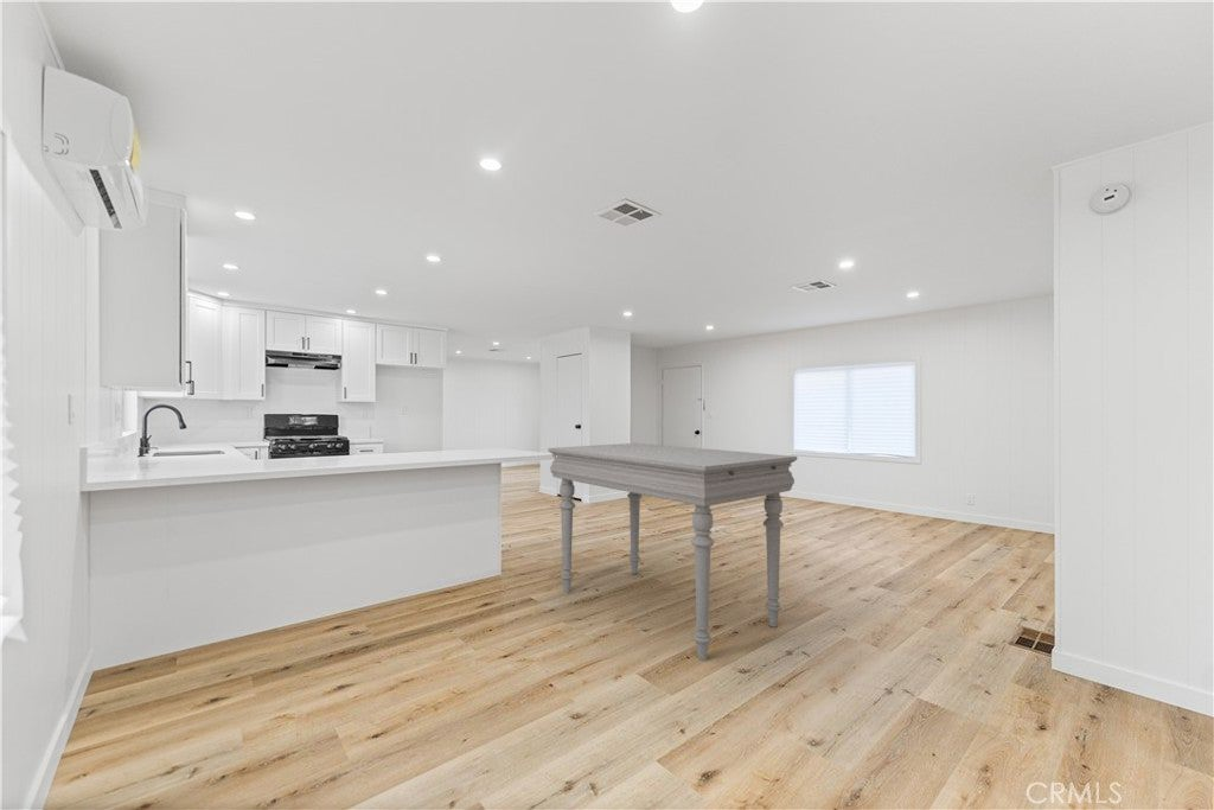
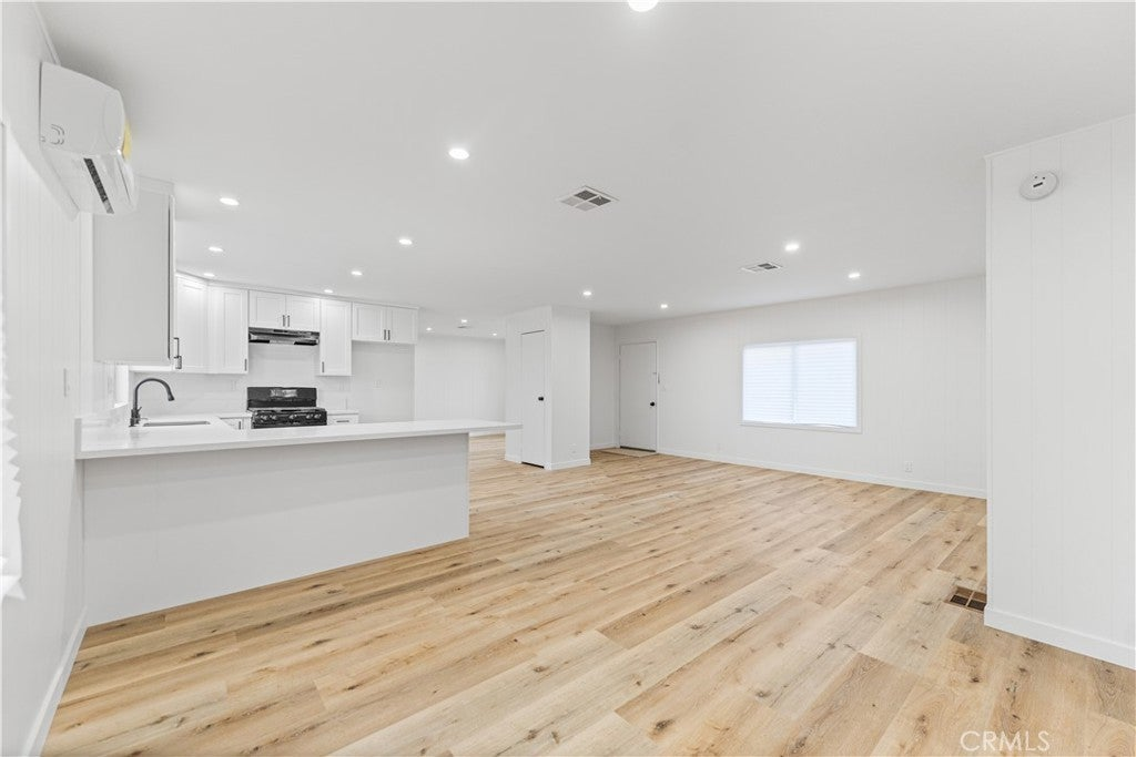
- dining table (638, 529)
